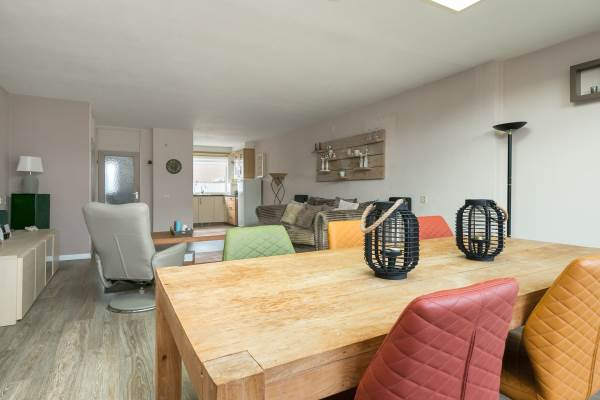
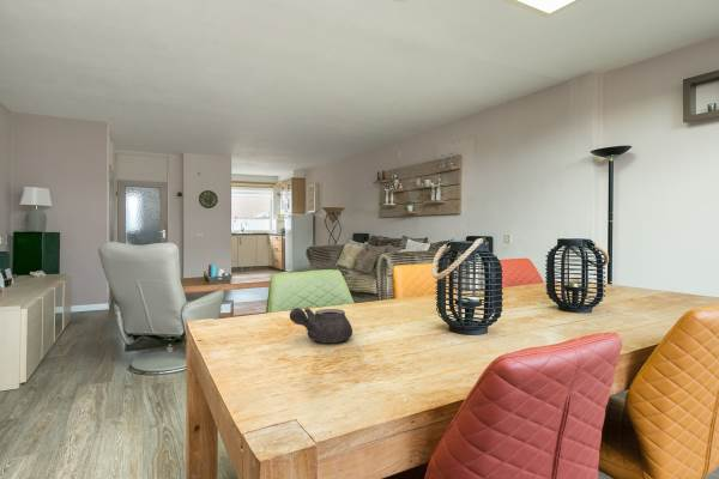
+ teapot (318, 322)
